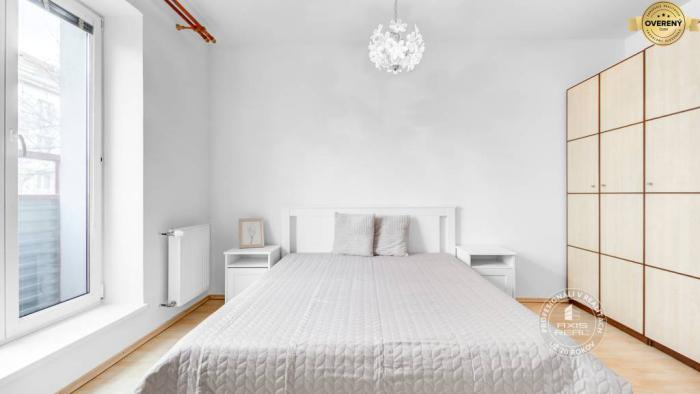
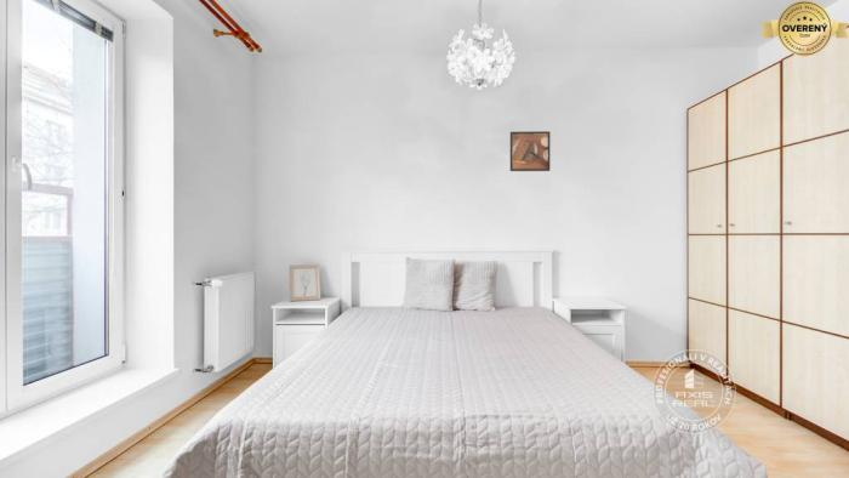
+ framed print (529, 150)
